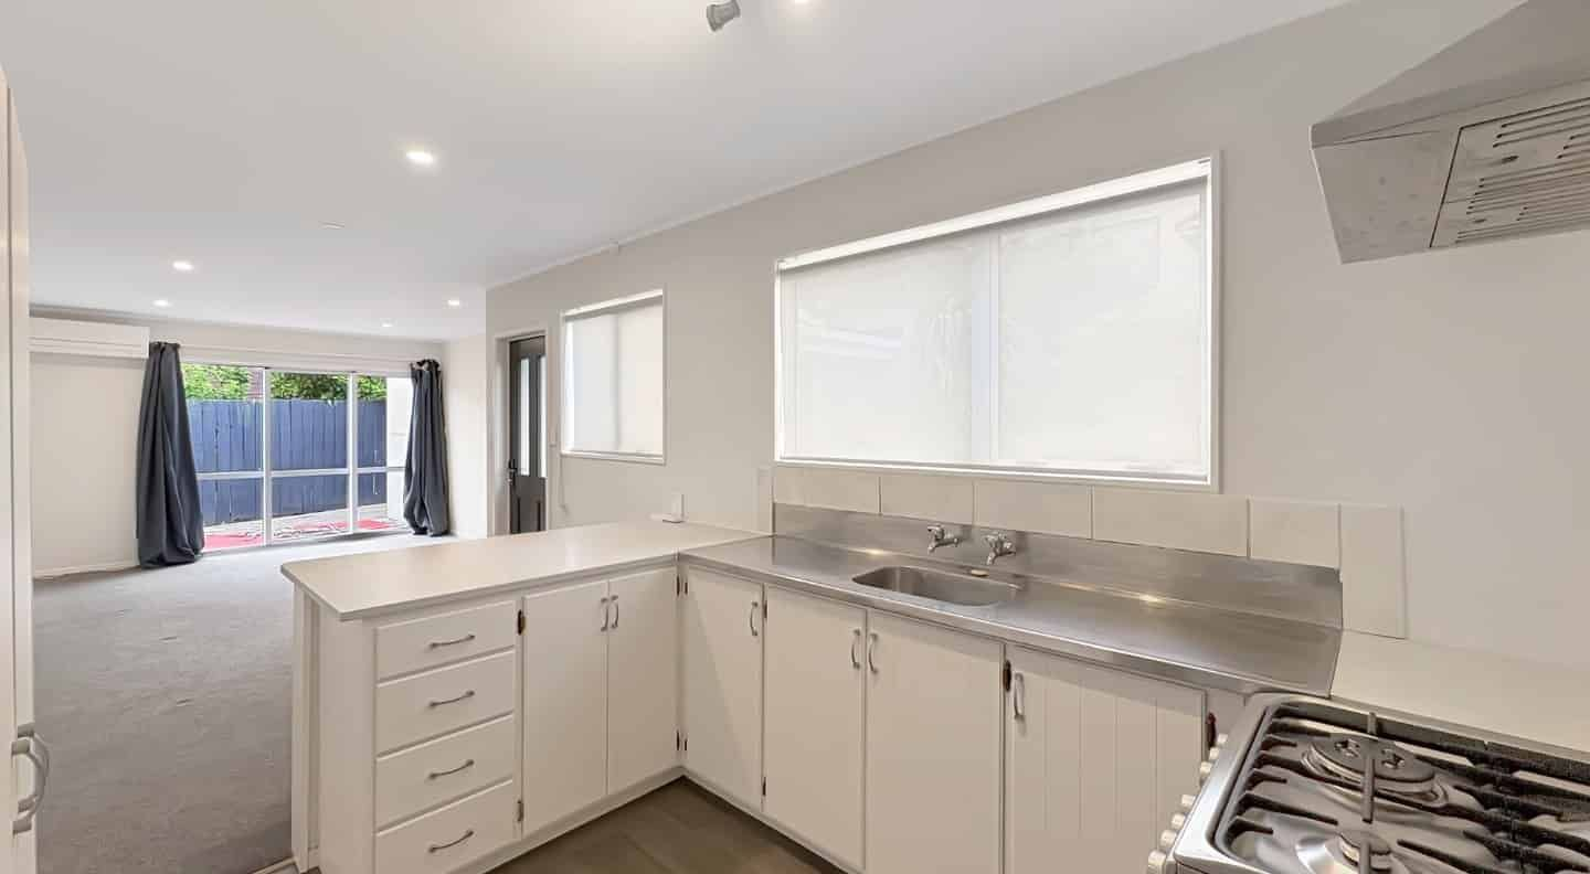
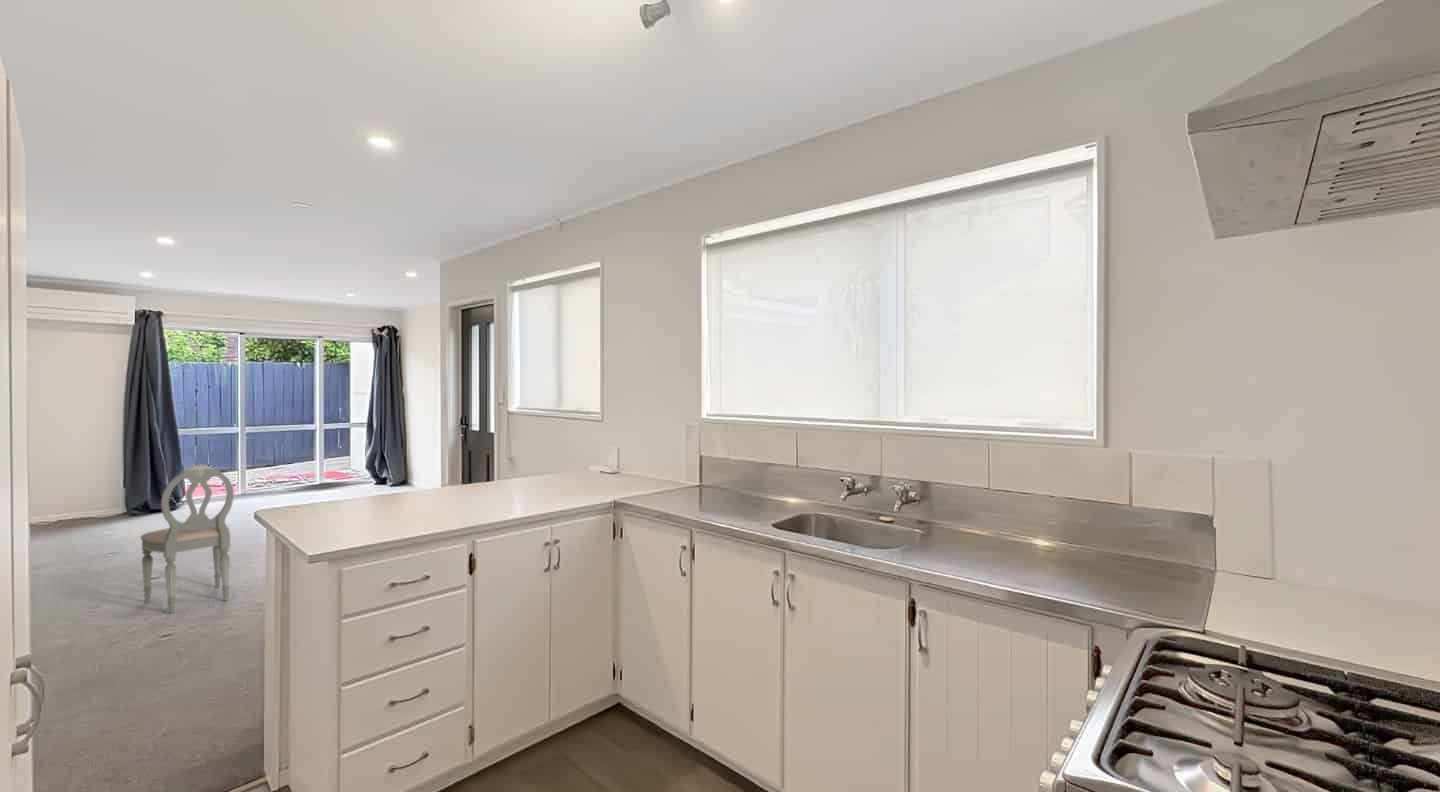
+ dining chair (191, 531)
